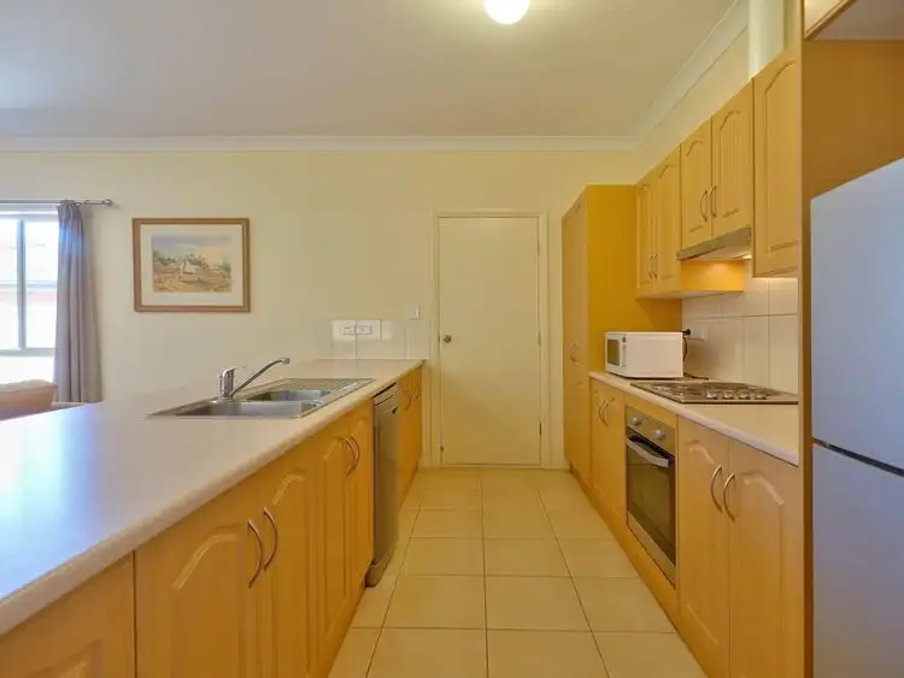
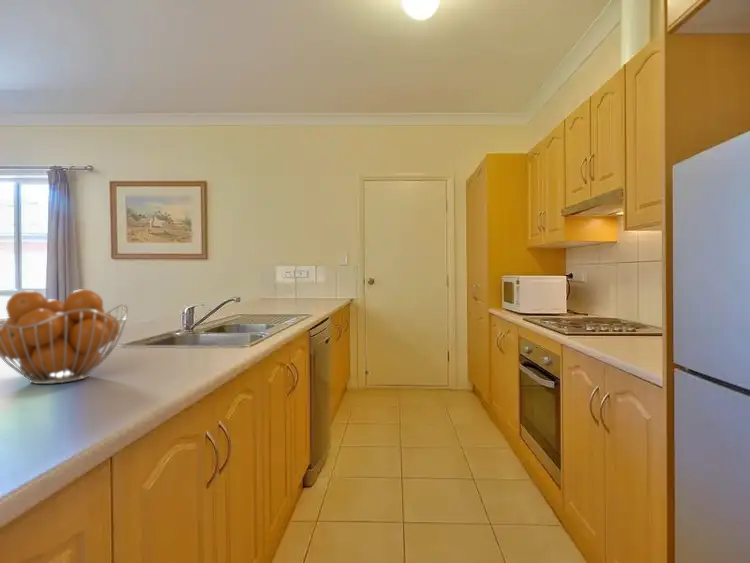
+ fruit basket (60, 333)
